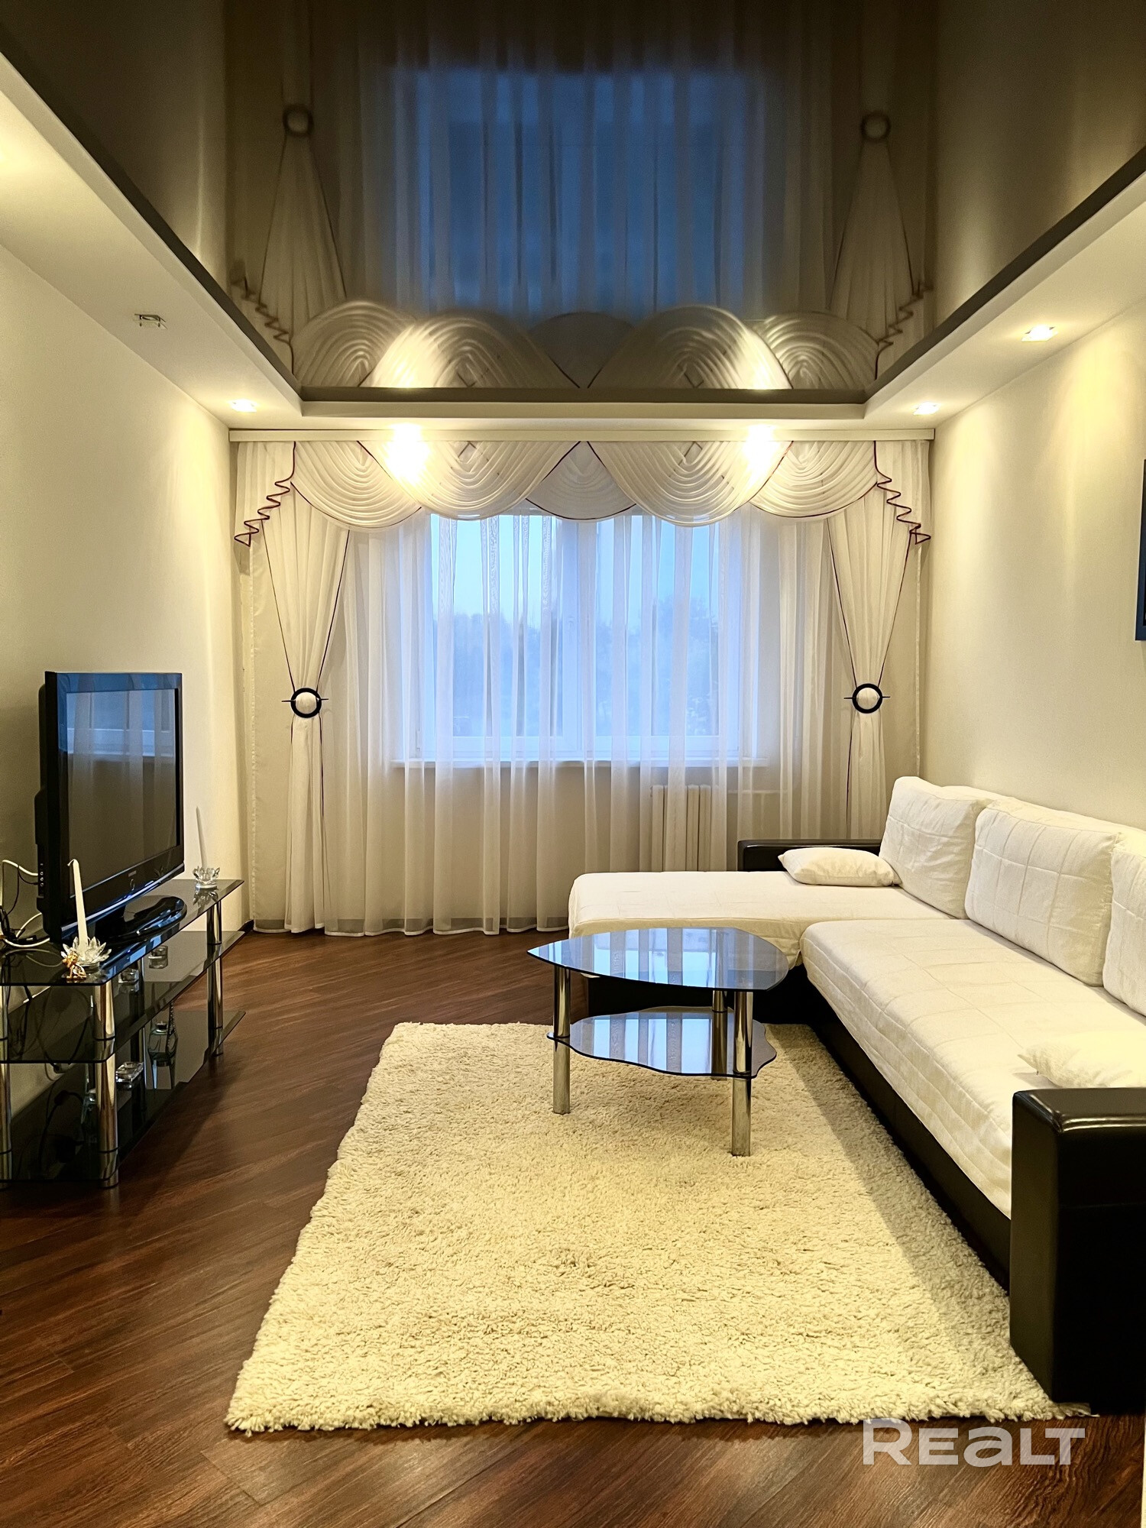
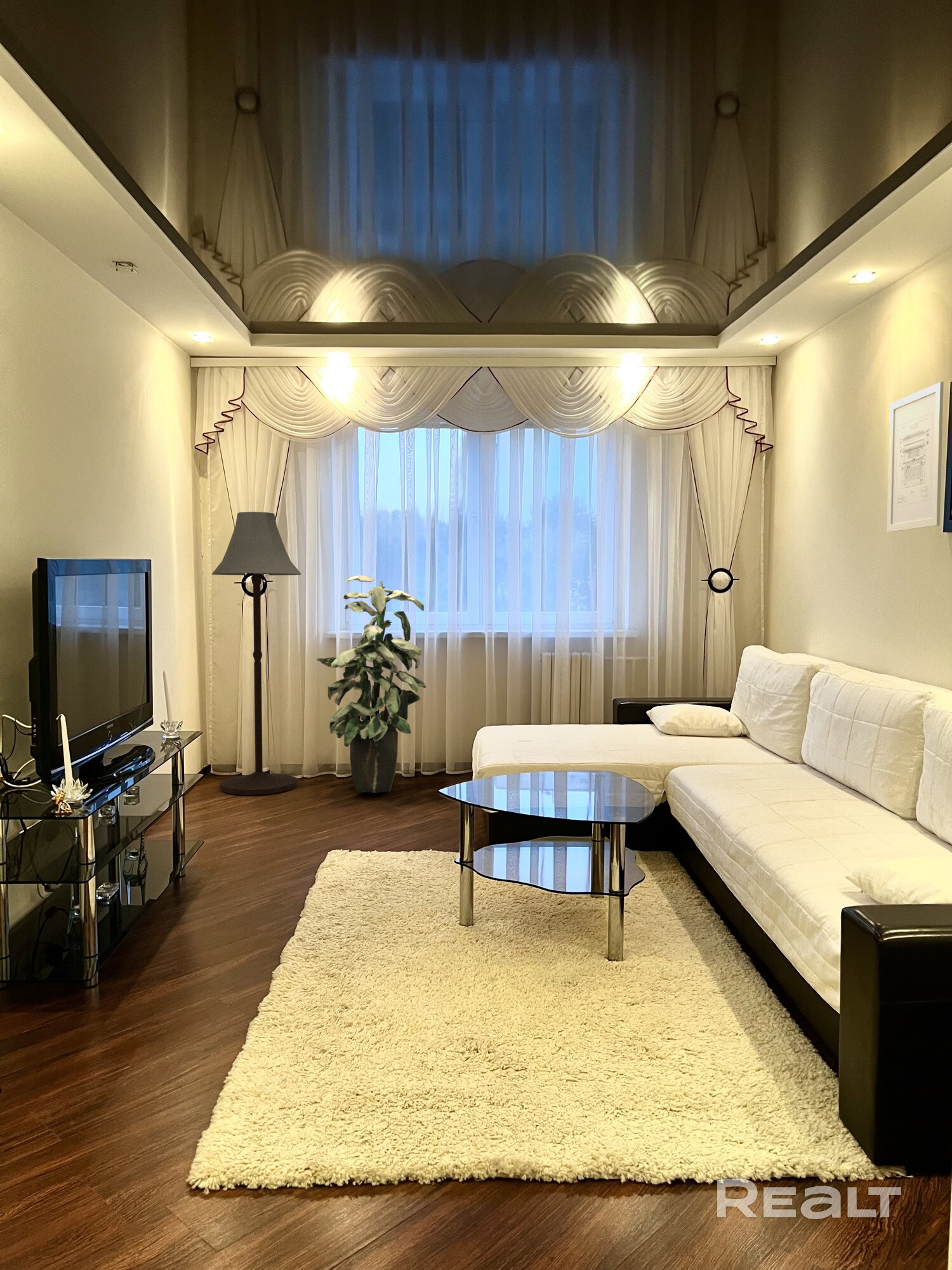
+ wall art (913, 461)
+ indoor plant (370, 683)
+ floor lamp (257, 651)
